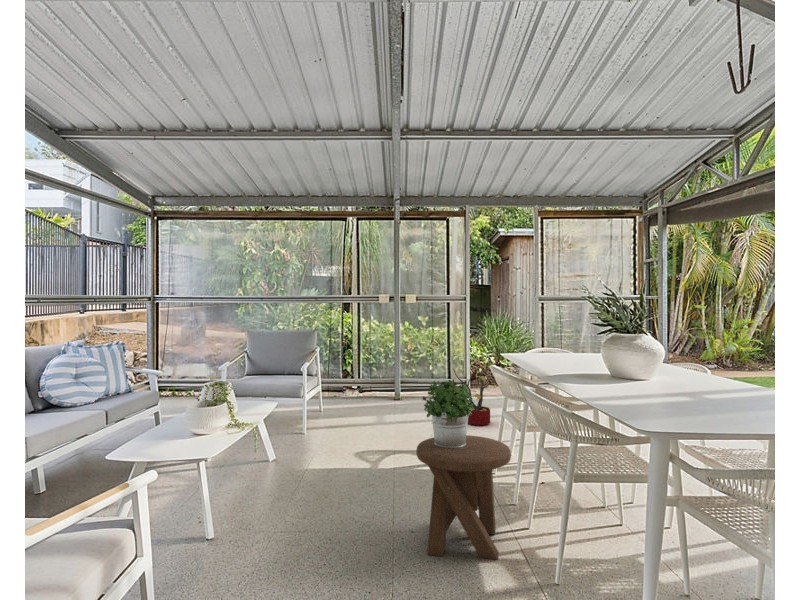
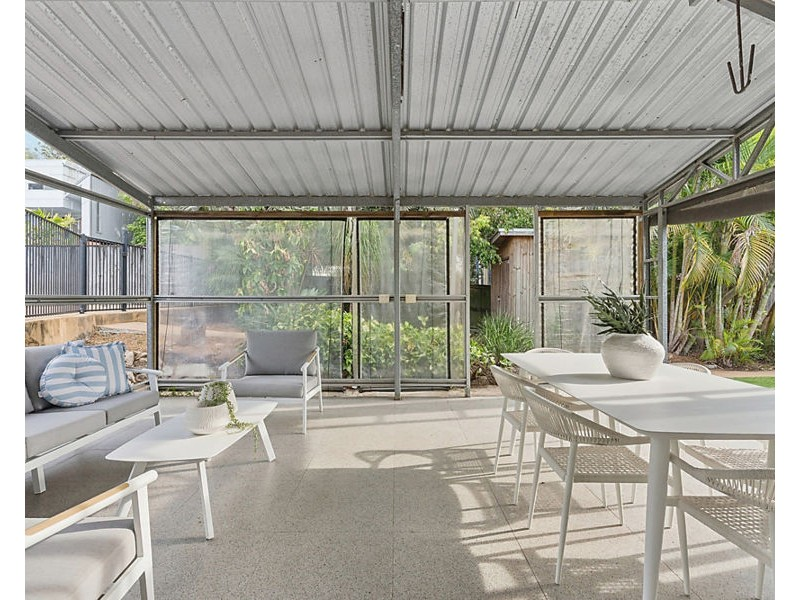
- music stool (463, 493)
- decorative plant (475, 392)
- potted plant (446, 411)
